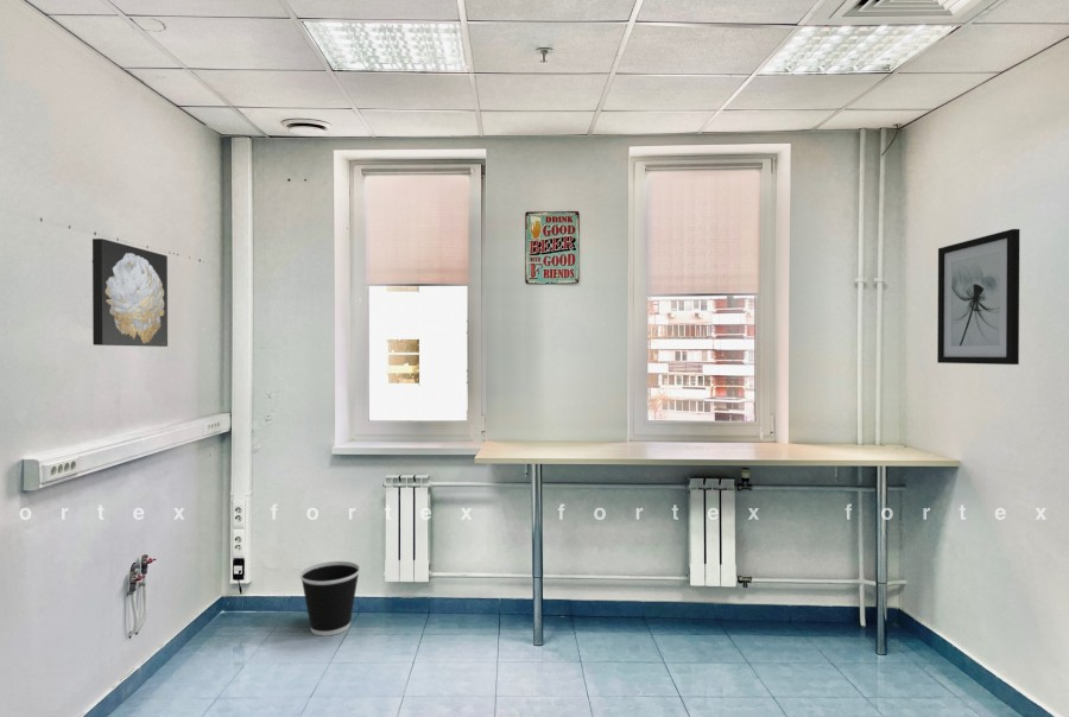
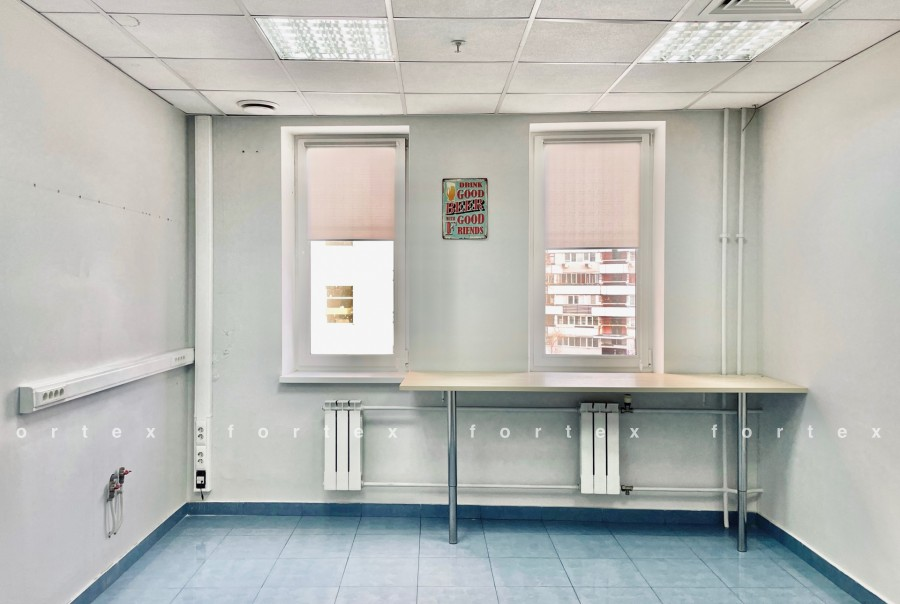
- wall art (974, 302)
- wall art (132, 297)
- wastebasket (330, 598)
